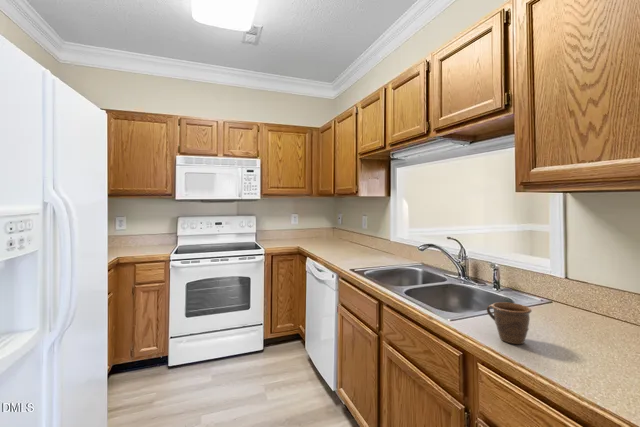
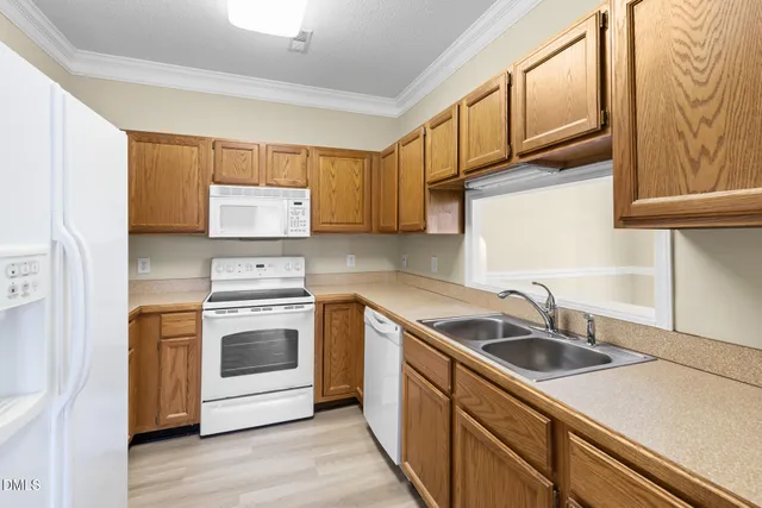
- mug (508, 322)
